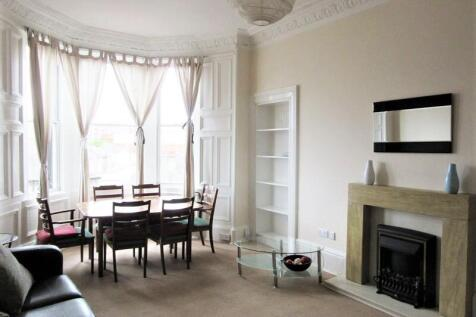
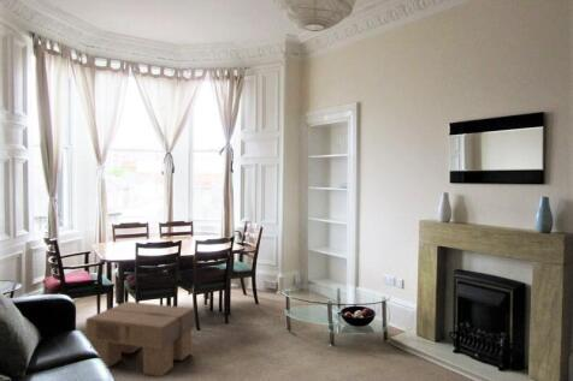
+ footstool (142, 335)
